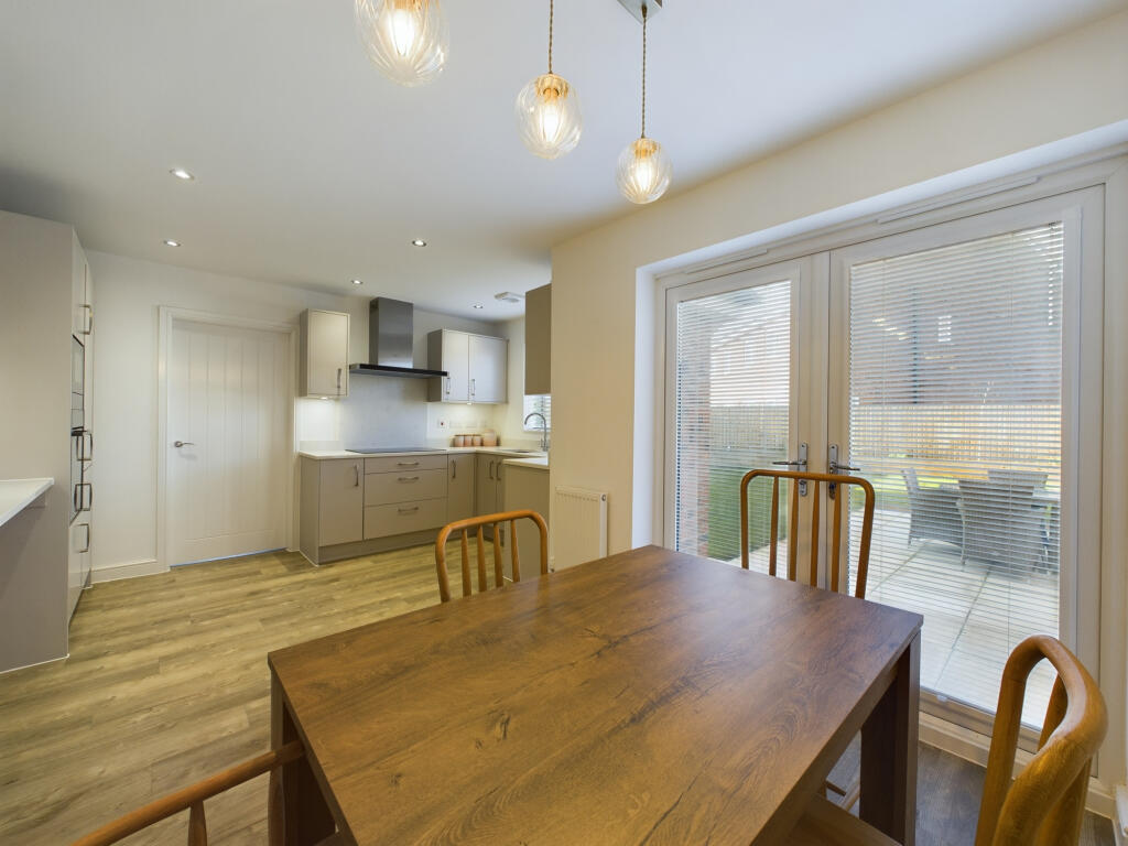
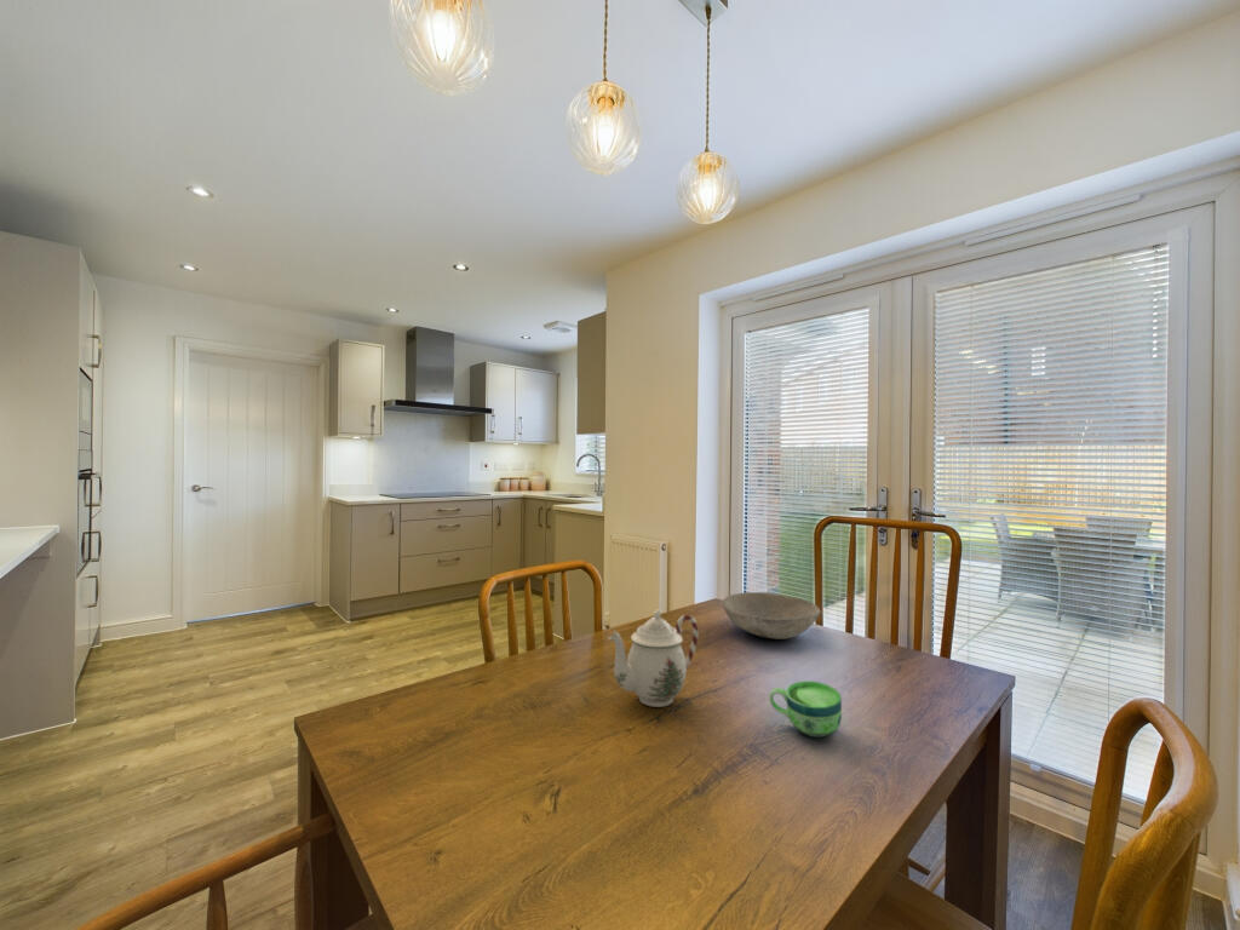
+ bowl (769, 618)
+ teapot (654, 654)
+ cup (804, 710)
